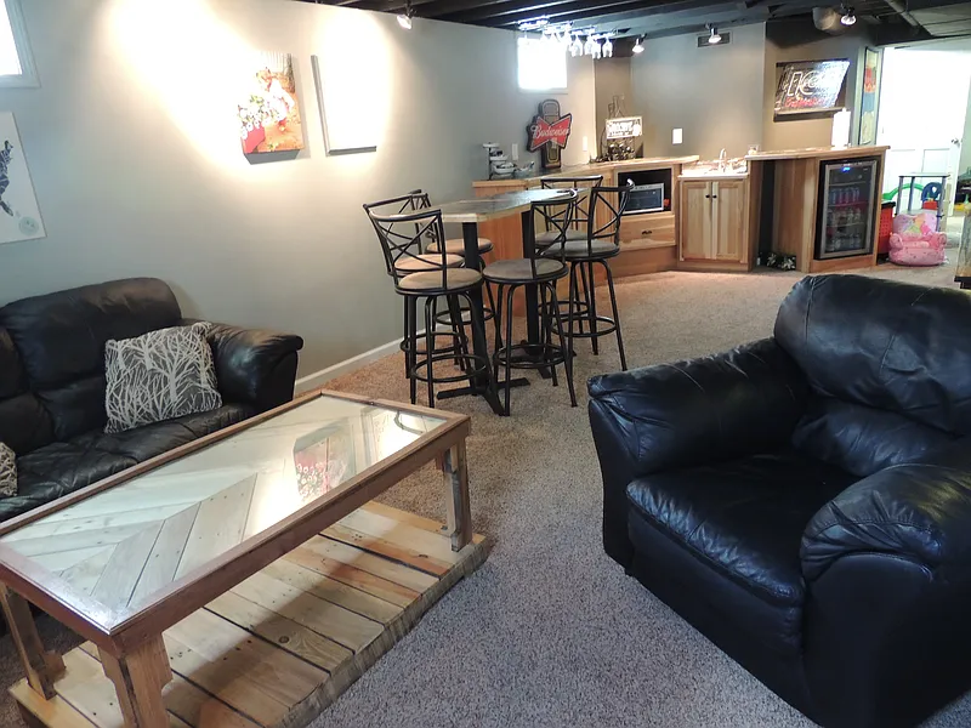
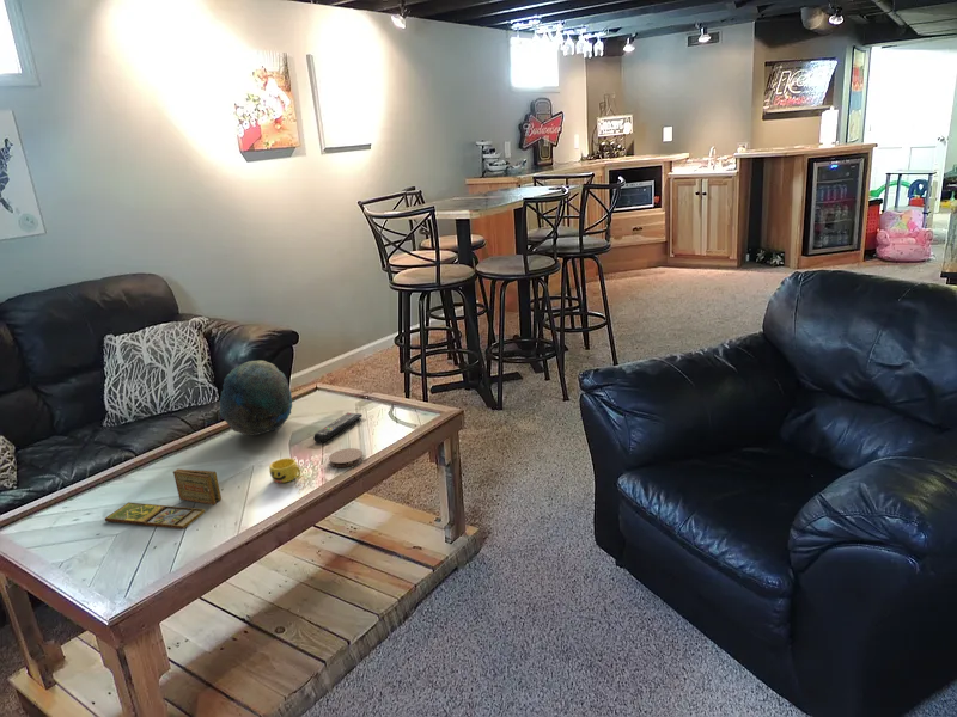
+ board game (160, 505)
+ decorative bowl (254, 398)
+ remote control (339, 425)
+ cup (287, 471)
+ coaster (346, 456)
